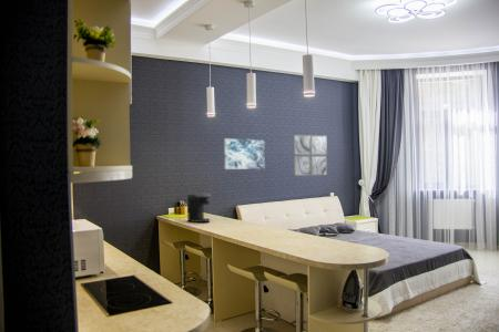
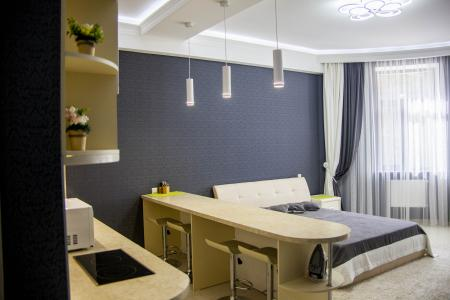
- wall art (244, 154)
- wall art (310, 154)
- coffee maker (198, 207)
